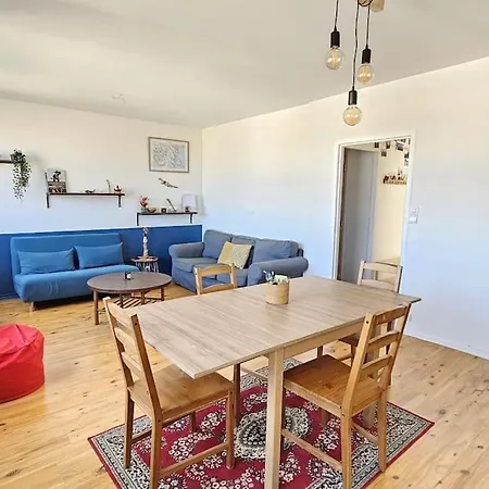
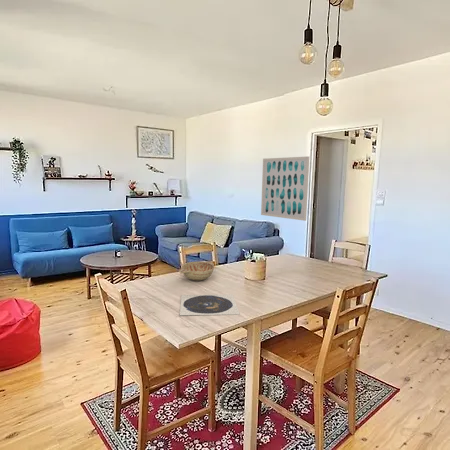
+ decorative bowl (197, 272)
+ wall art (283, 187)
+ plate (208, 303)
